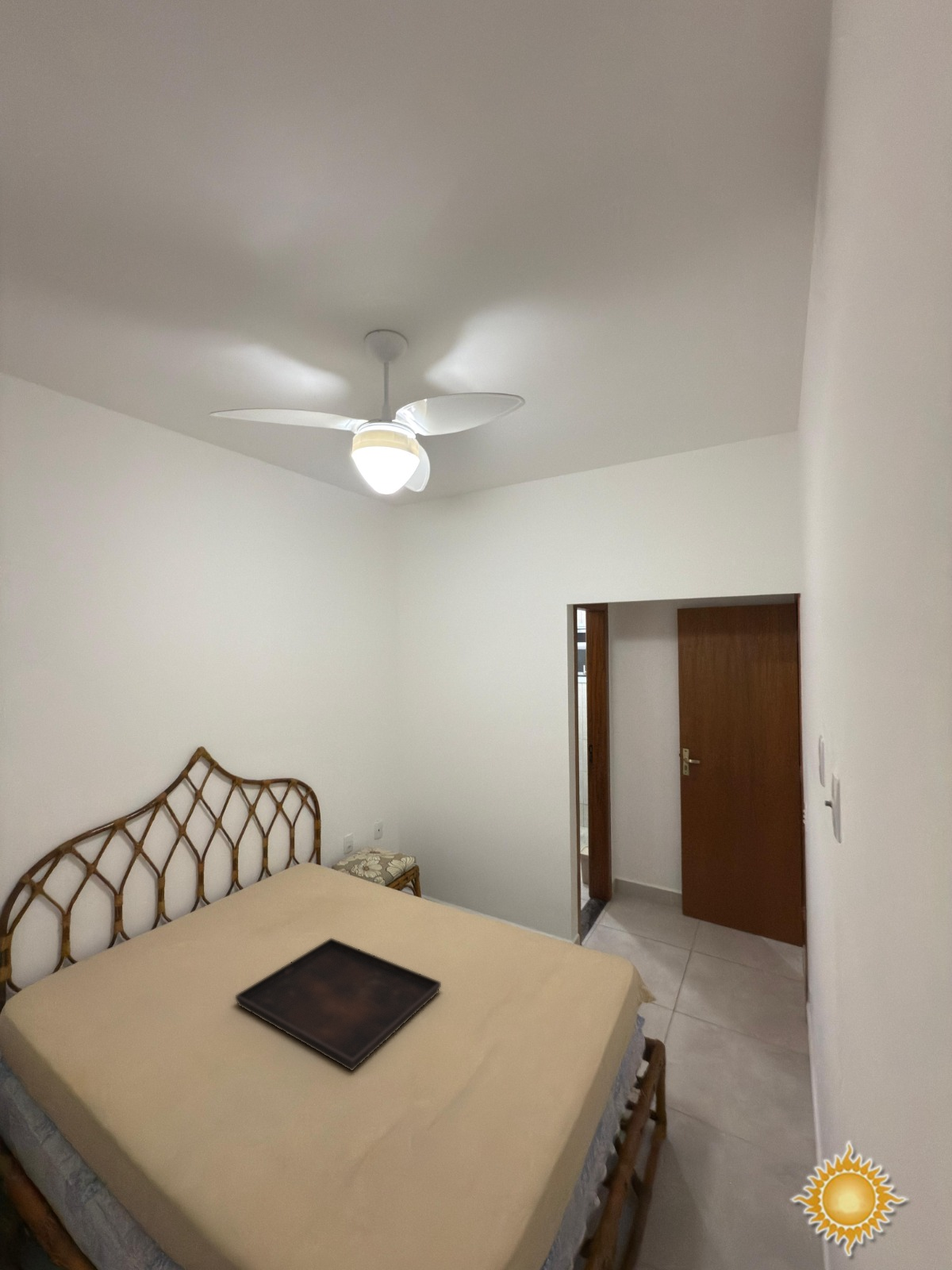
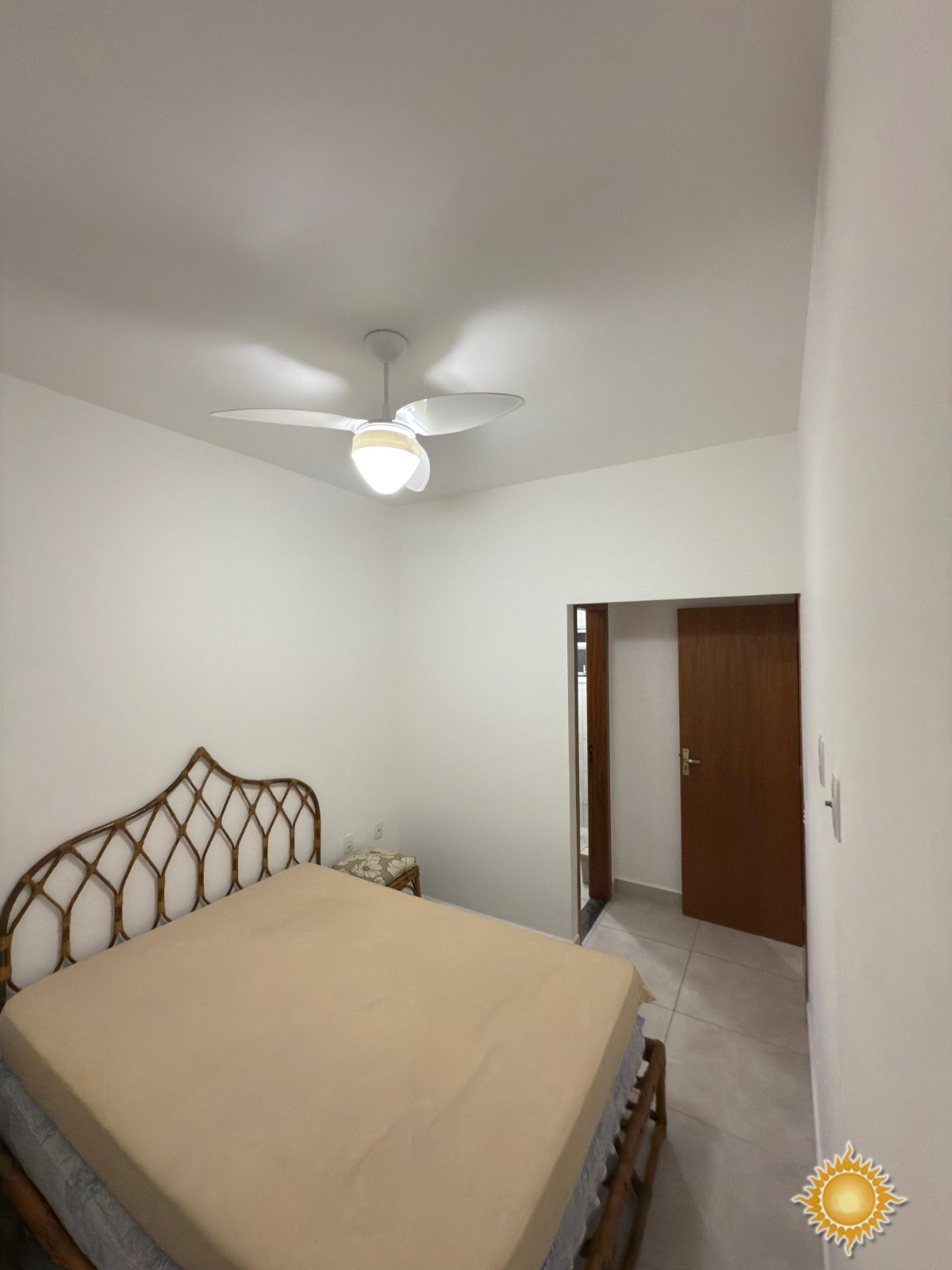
- serving tray (340, 994)
